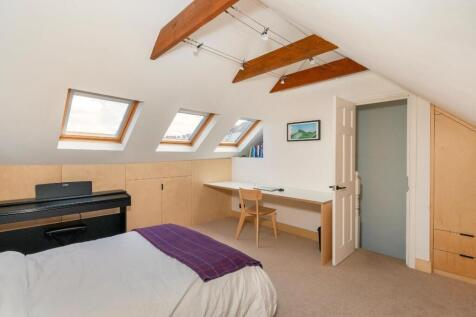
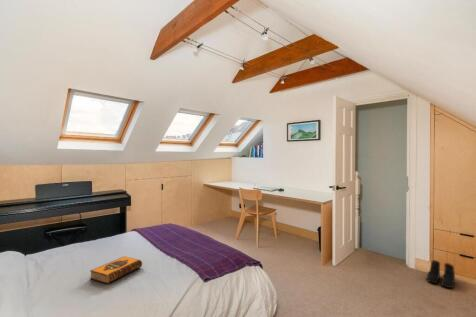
+ boots (439, 272)
+ hardback book (117, 269)
